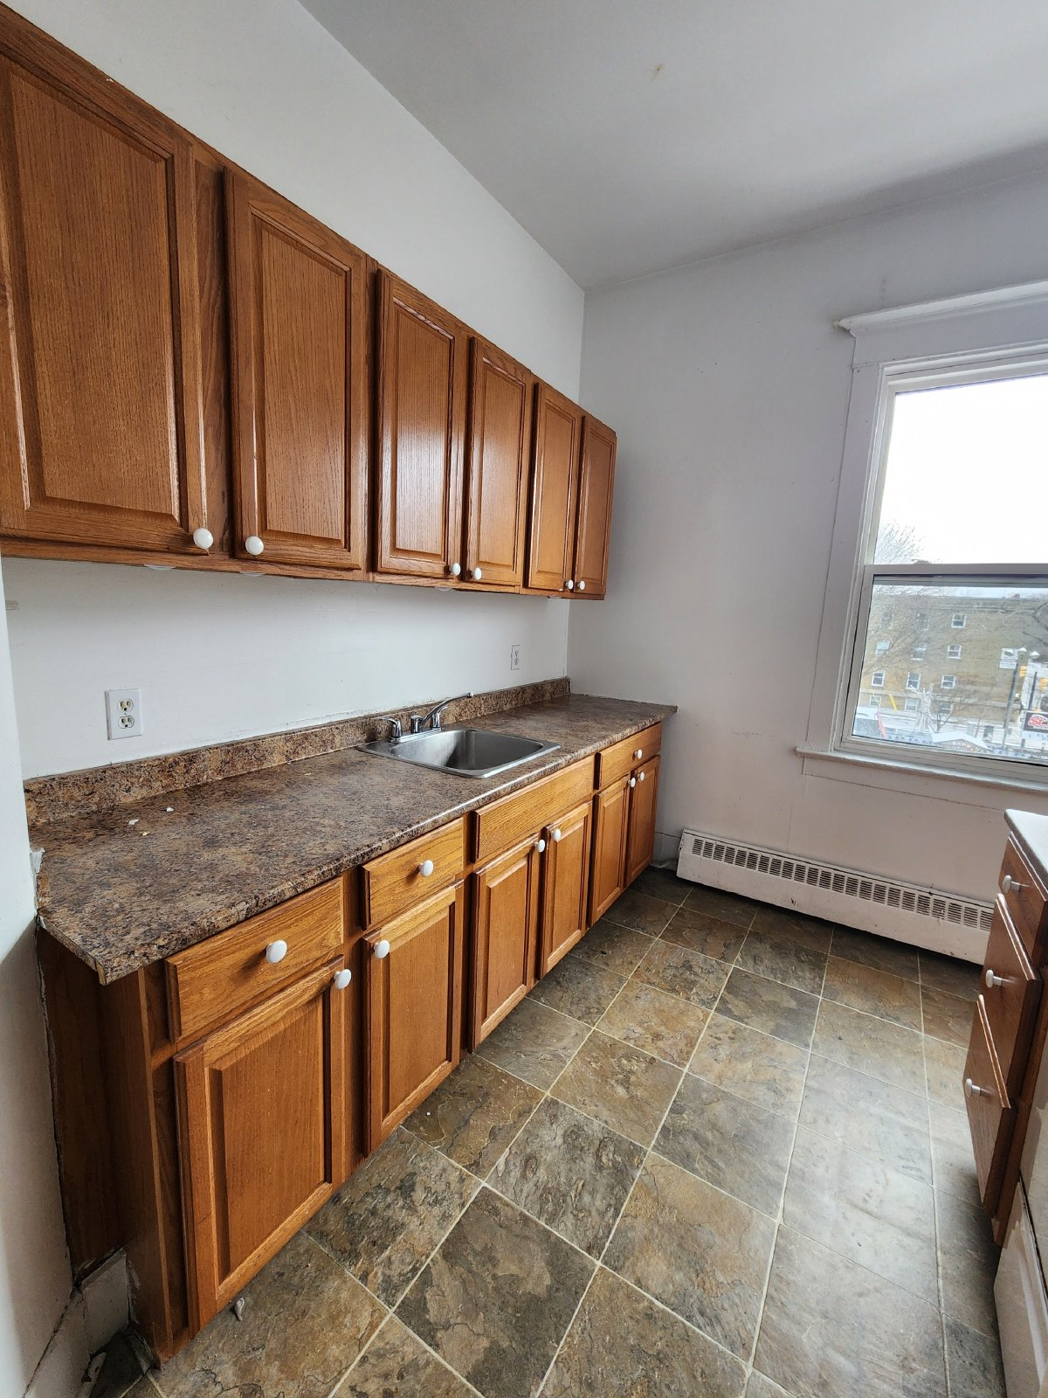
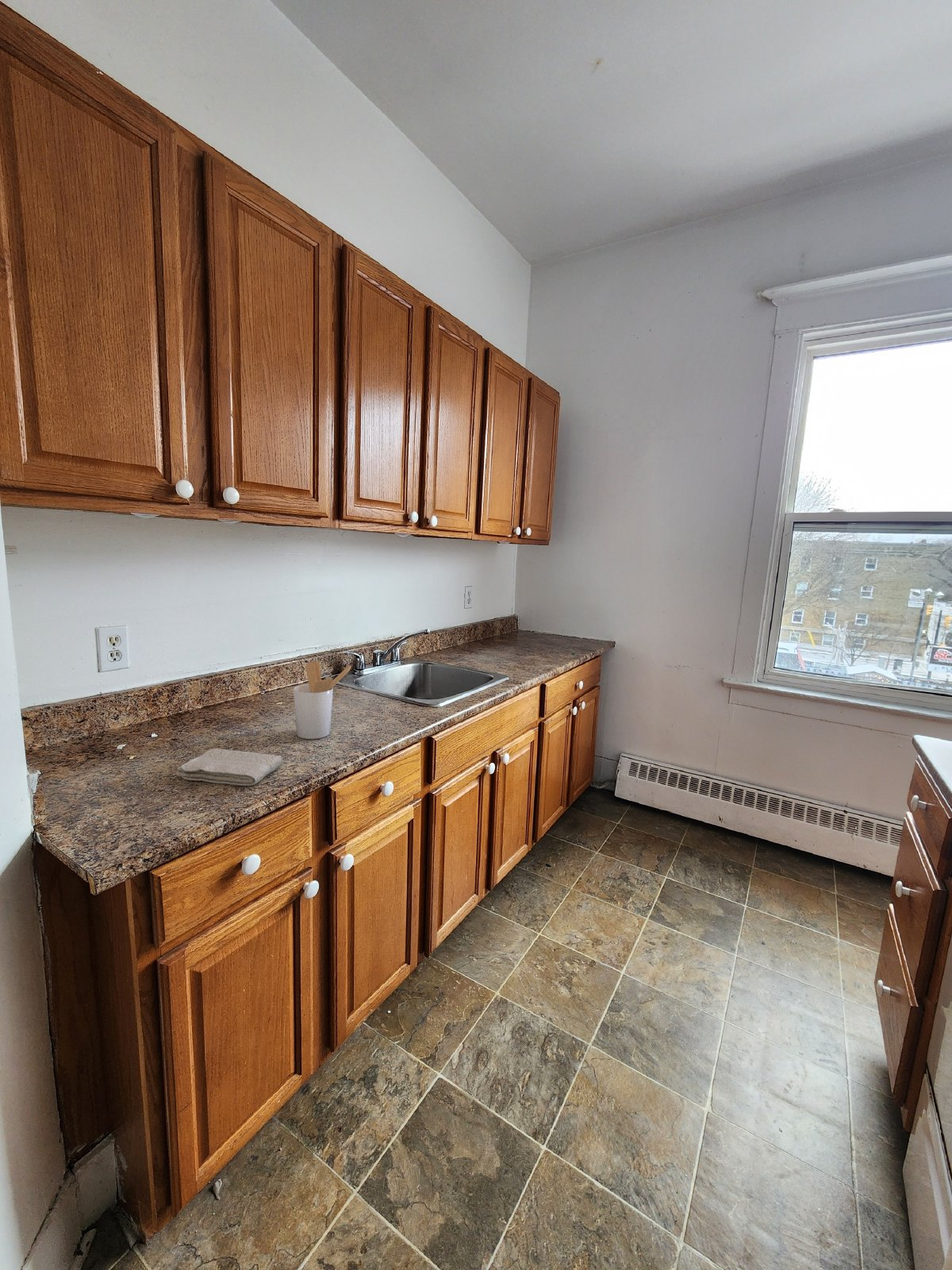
+ utensil holder (324, 698)
+ washcloth (231, 765)
